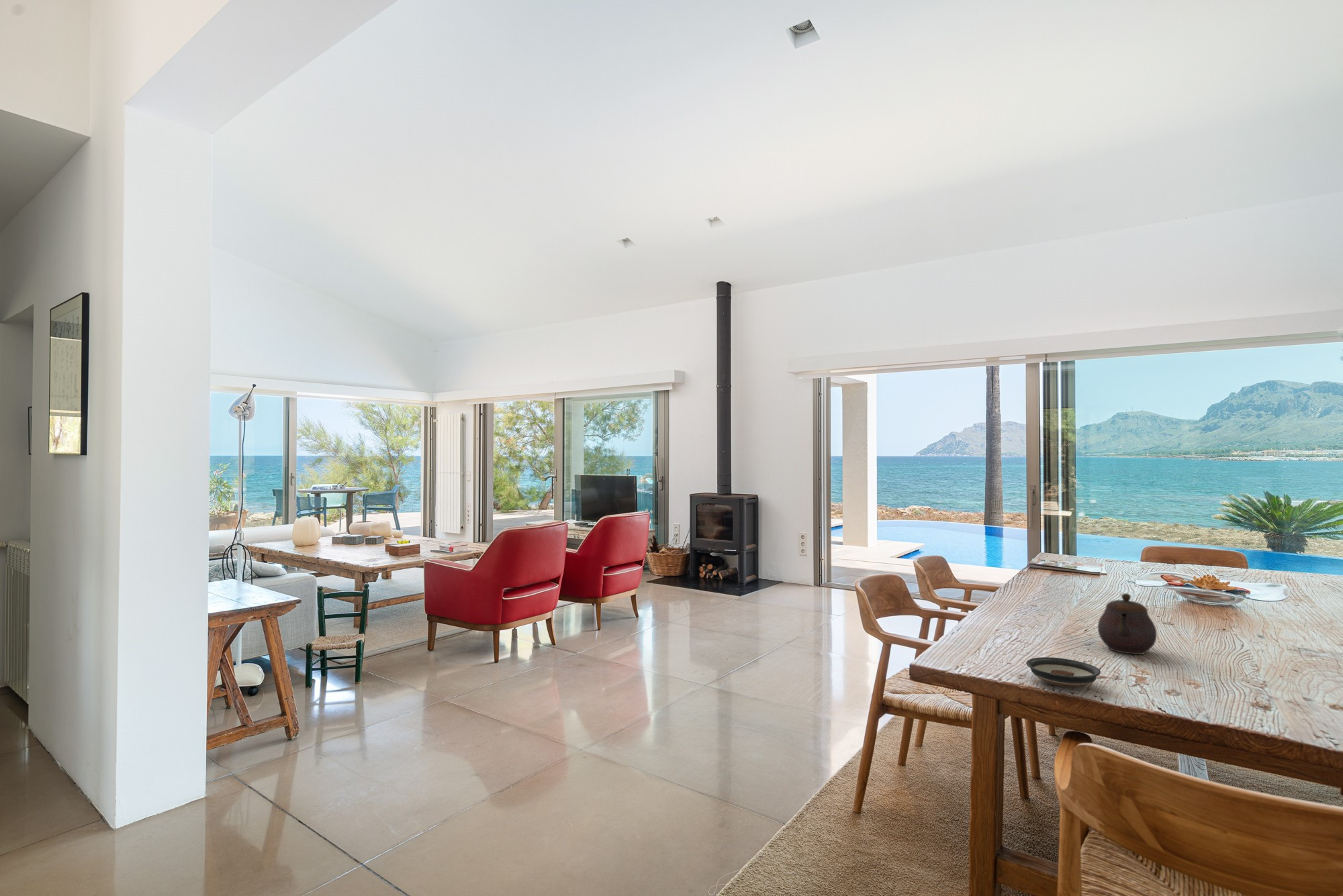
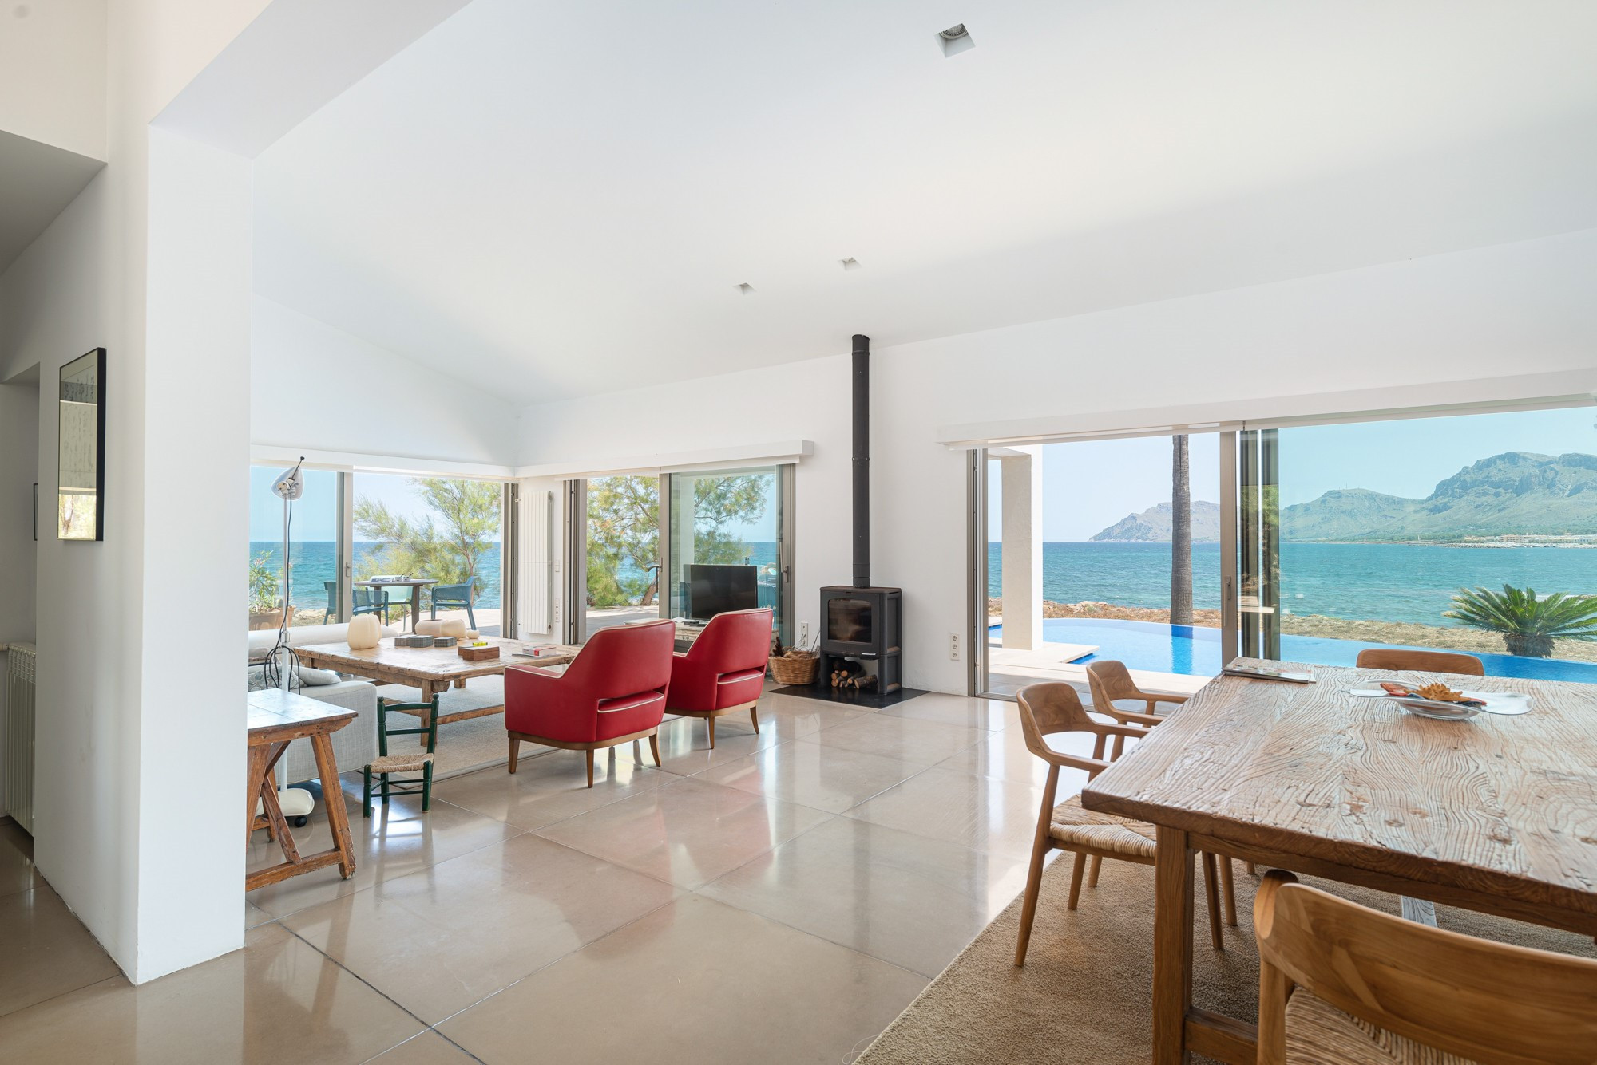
- teapot (1127, 621)
- saucer (1062, 674)
